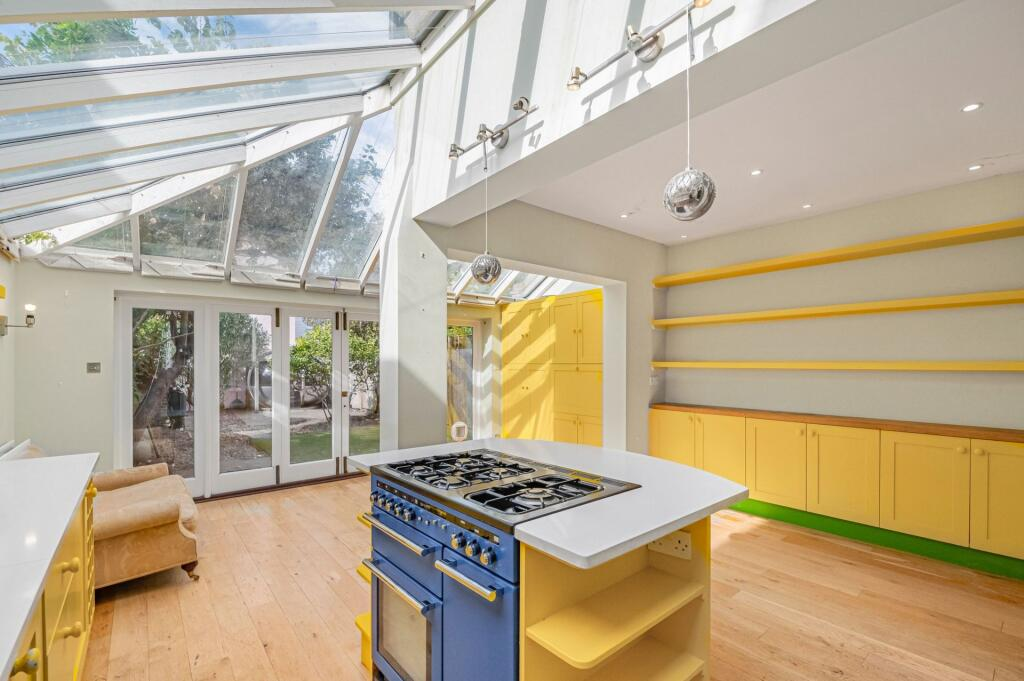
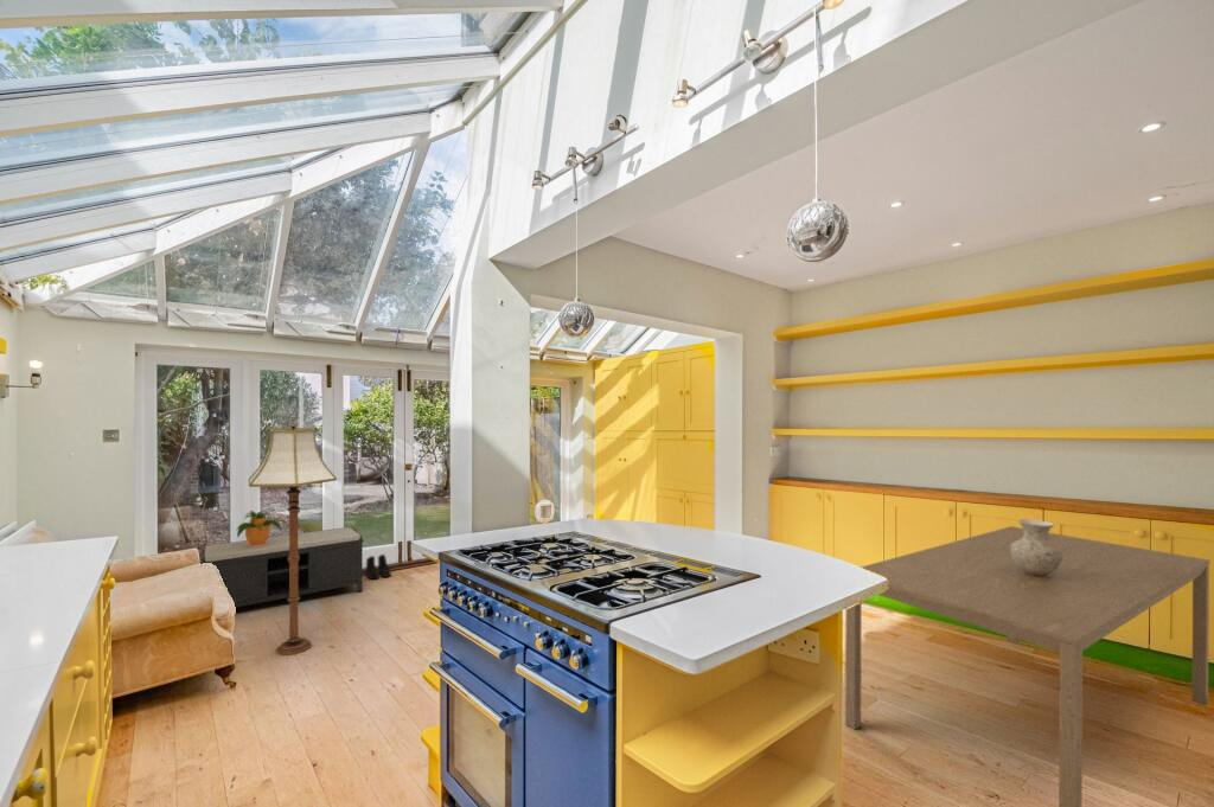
+ boots (378, 565)
+ bench (285, 569)
+ potted plant (256, 526)
+ floor lamp (293, 534)
+ vase (1035, 547)
+ dining table (1033, 639)
